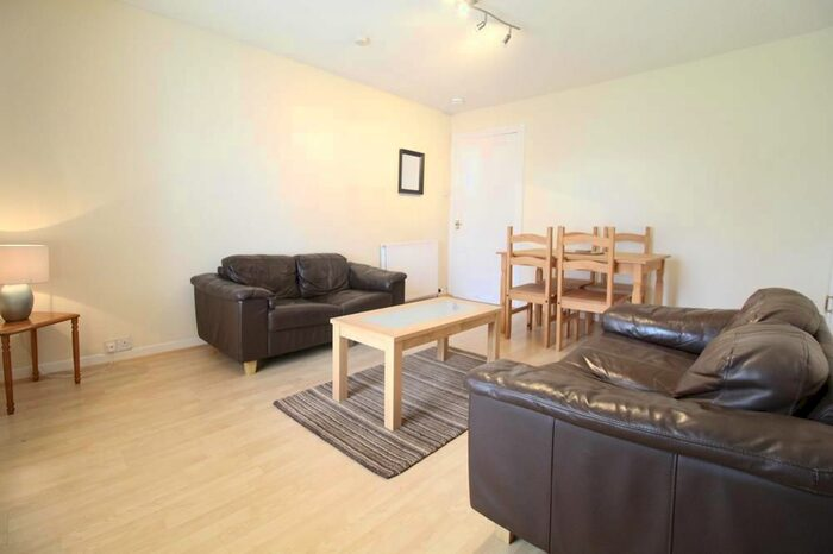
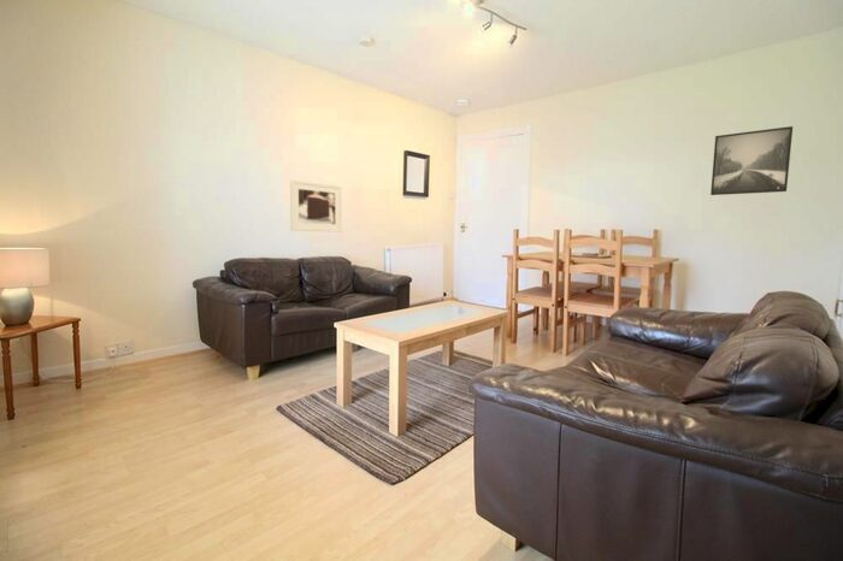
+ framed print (317, 207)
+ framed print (749, 163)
